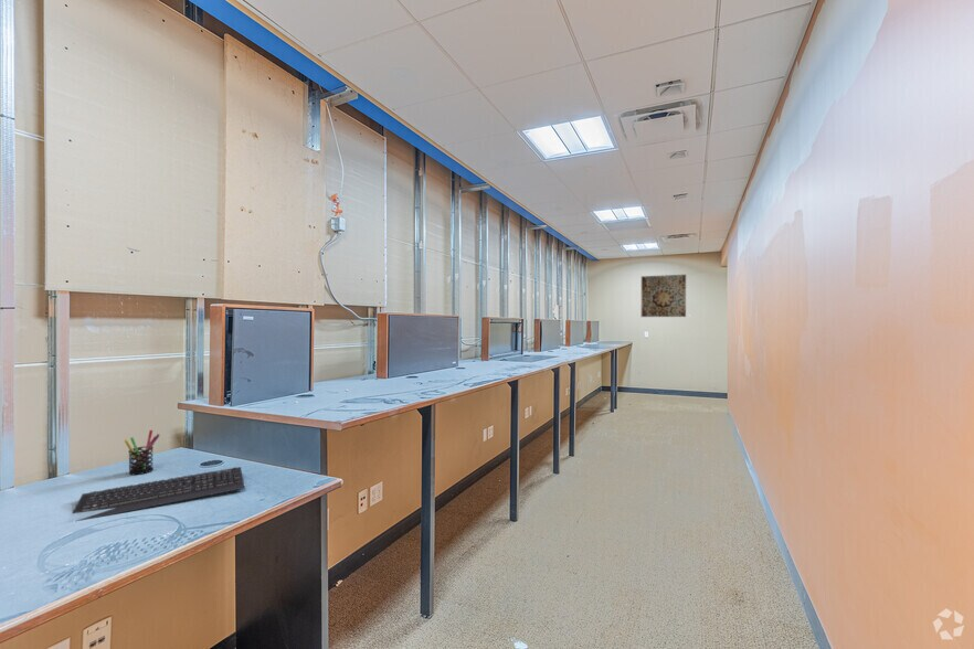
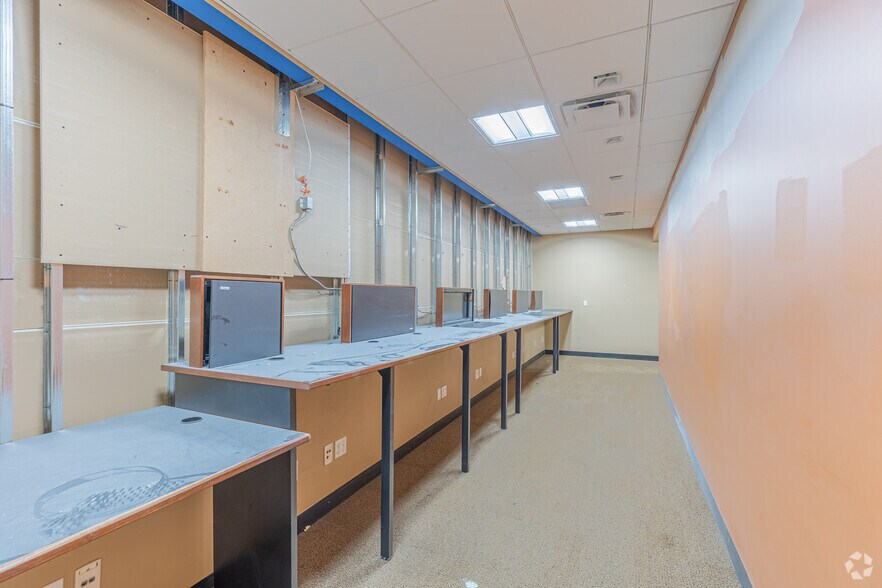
- pen holder (140, 451)
- keyboard (166, 490)
- wall art (663, 296)
